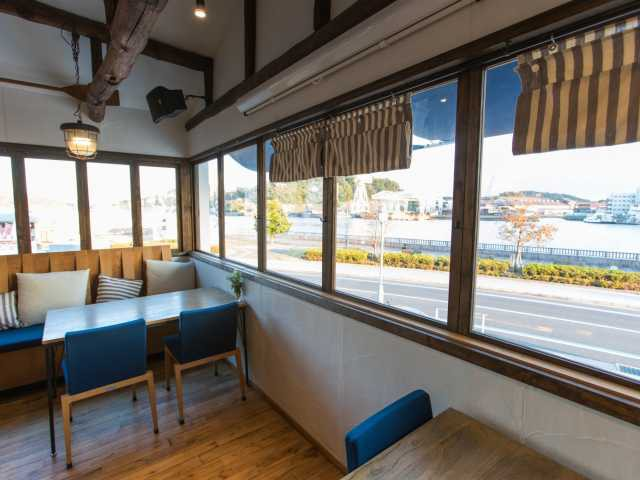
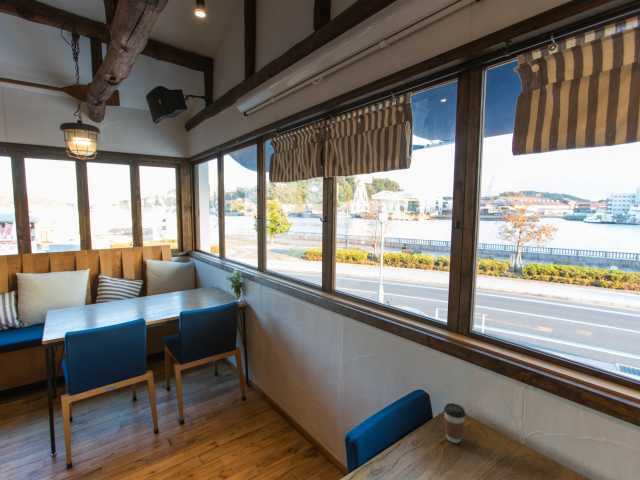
+ coffee cup (454, 423)
